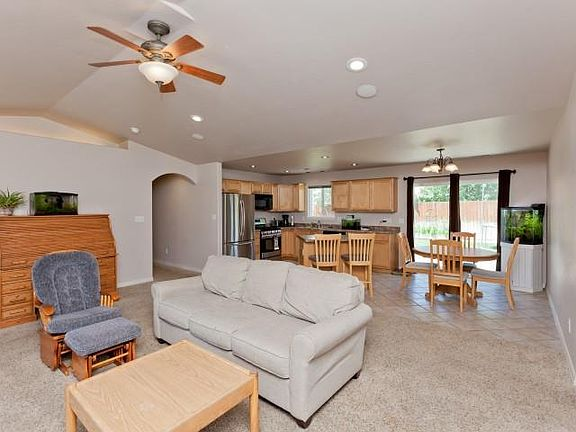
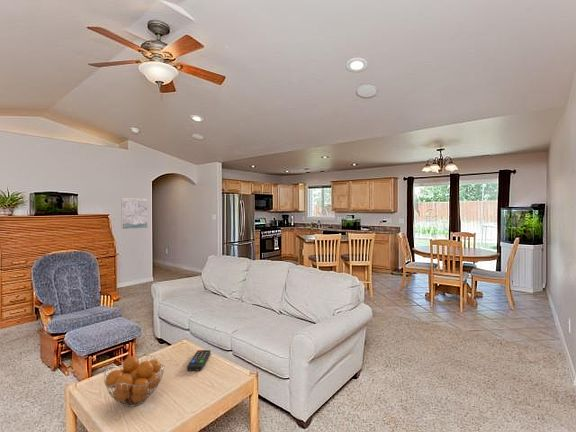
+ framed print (134, 213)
+ remote control (199, 359)
+ fruit basket (135, 379)
